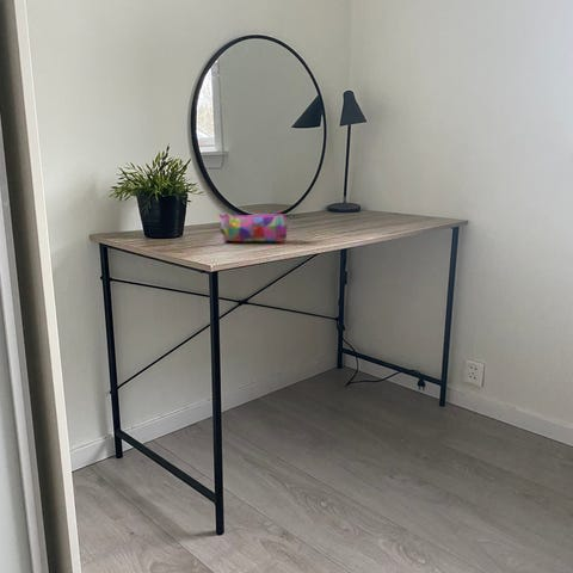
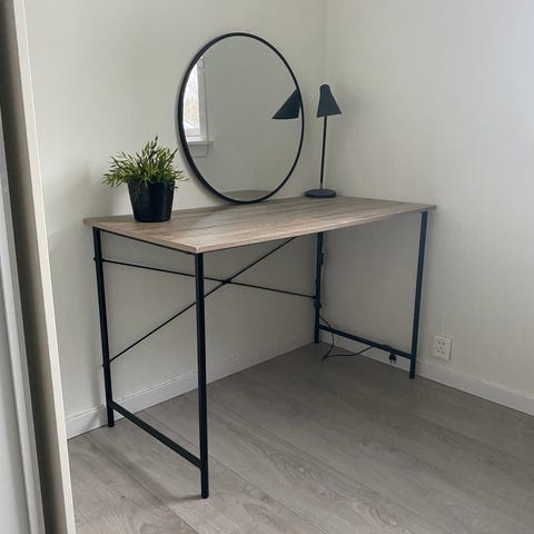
- pencil case (253, 227)
